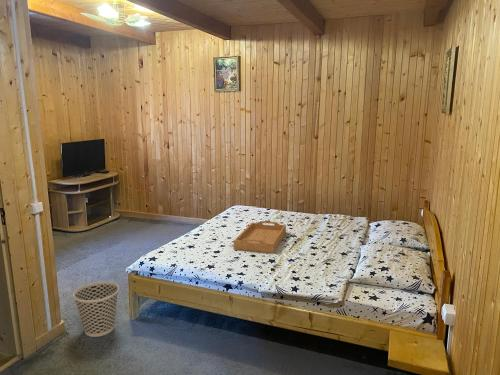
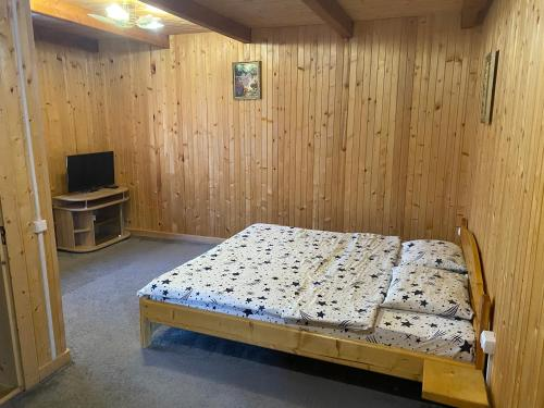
- serving tray (261, 235)
- wastebasket (98, 310)
